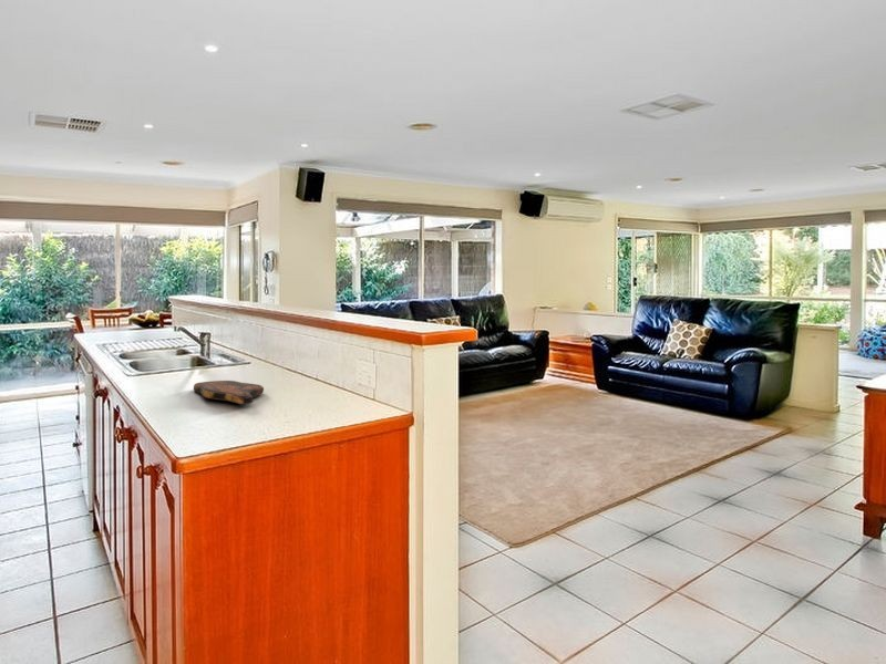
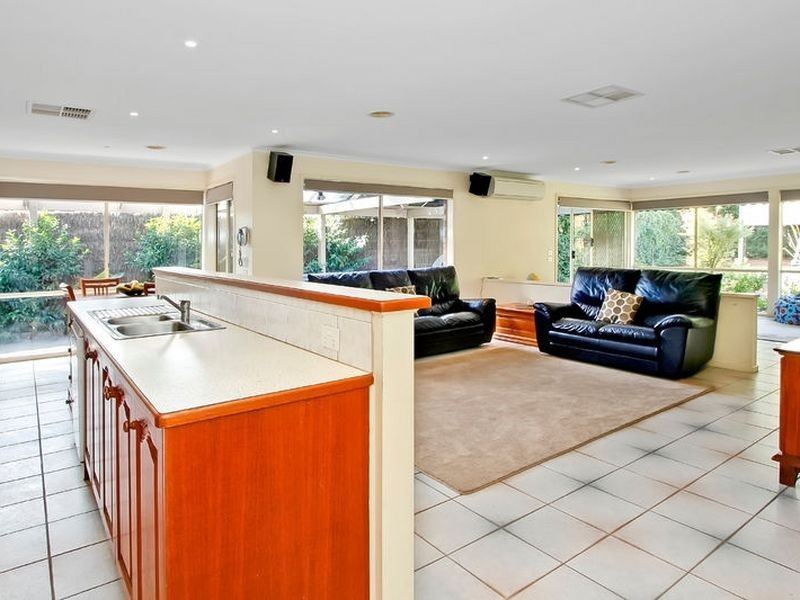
- cutting board (231, 391)
